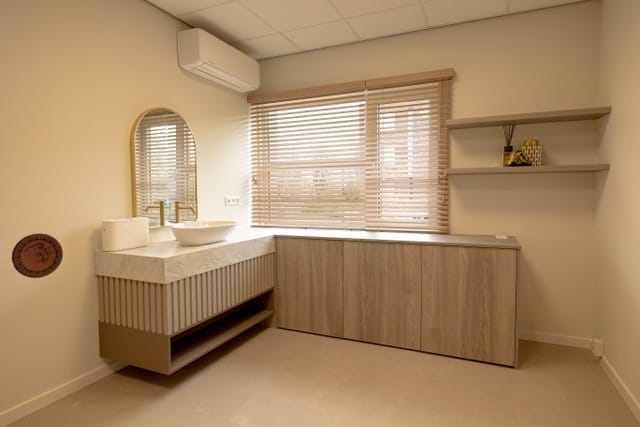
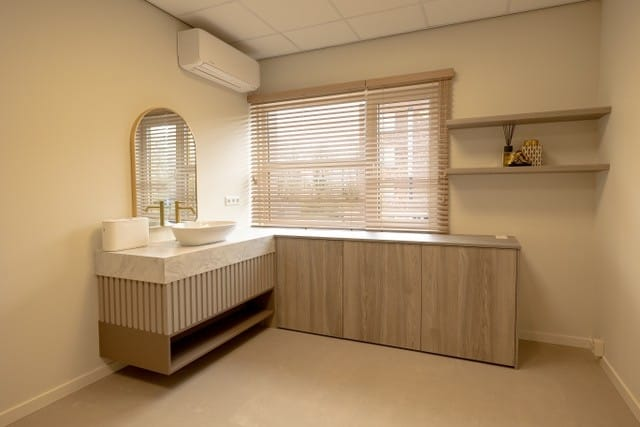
- decorative plate (38, 255)
